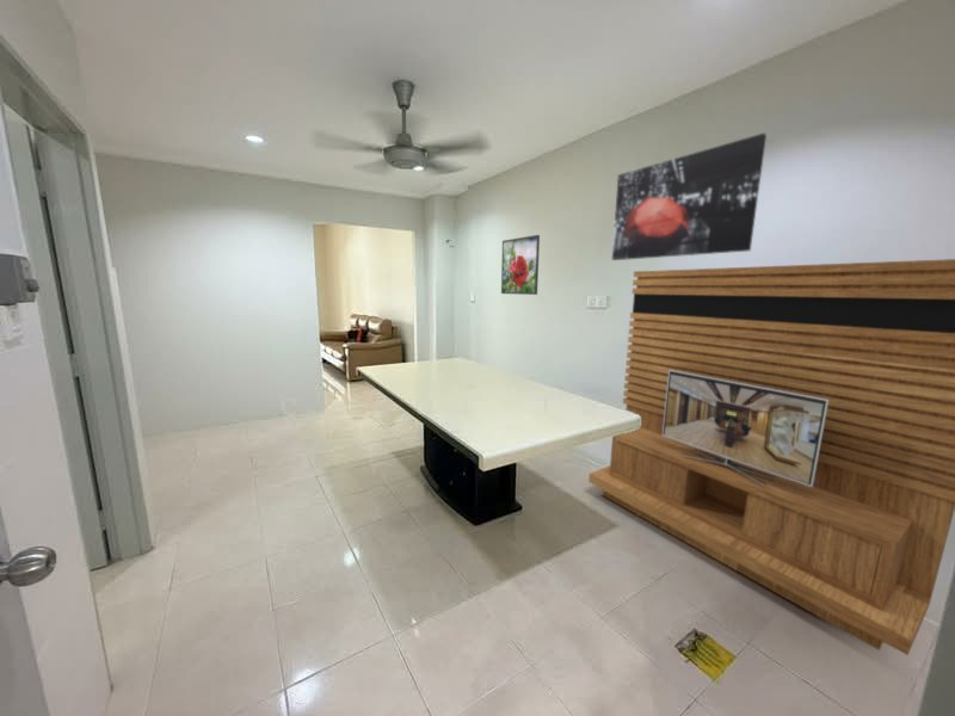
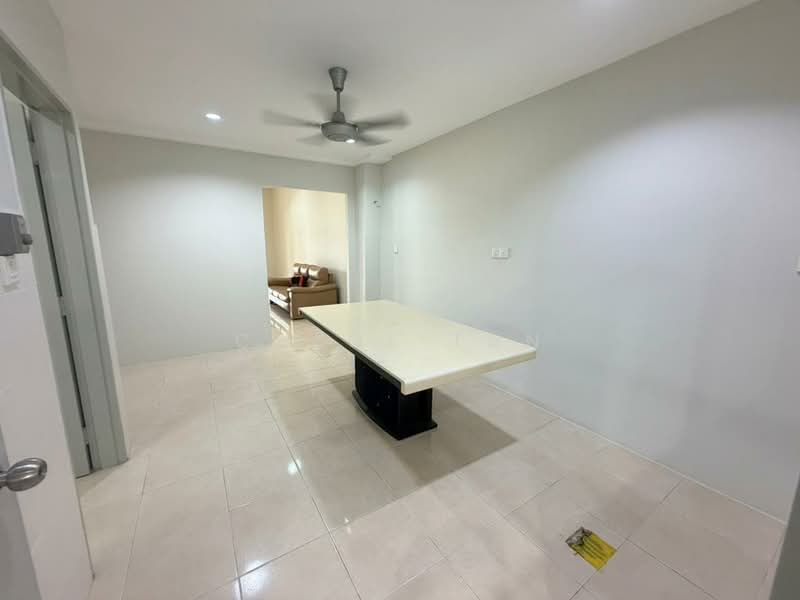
- wall art (676, 208)
- tv stand (734, 414)
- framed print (518, 266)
